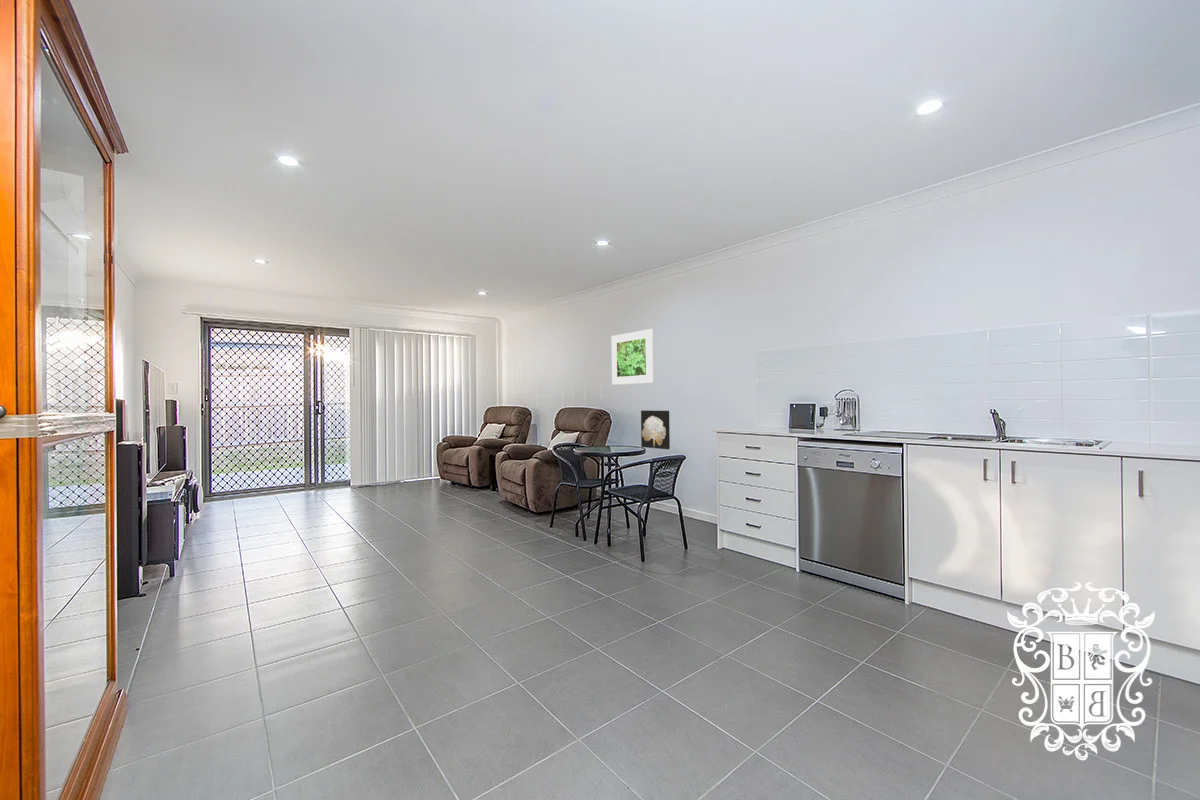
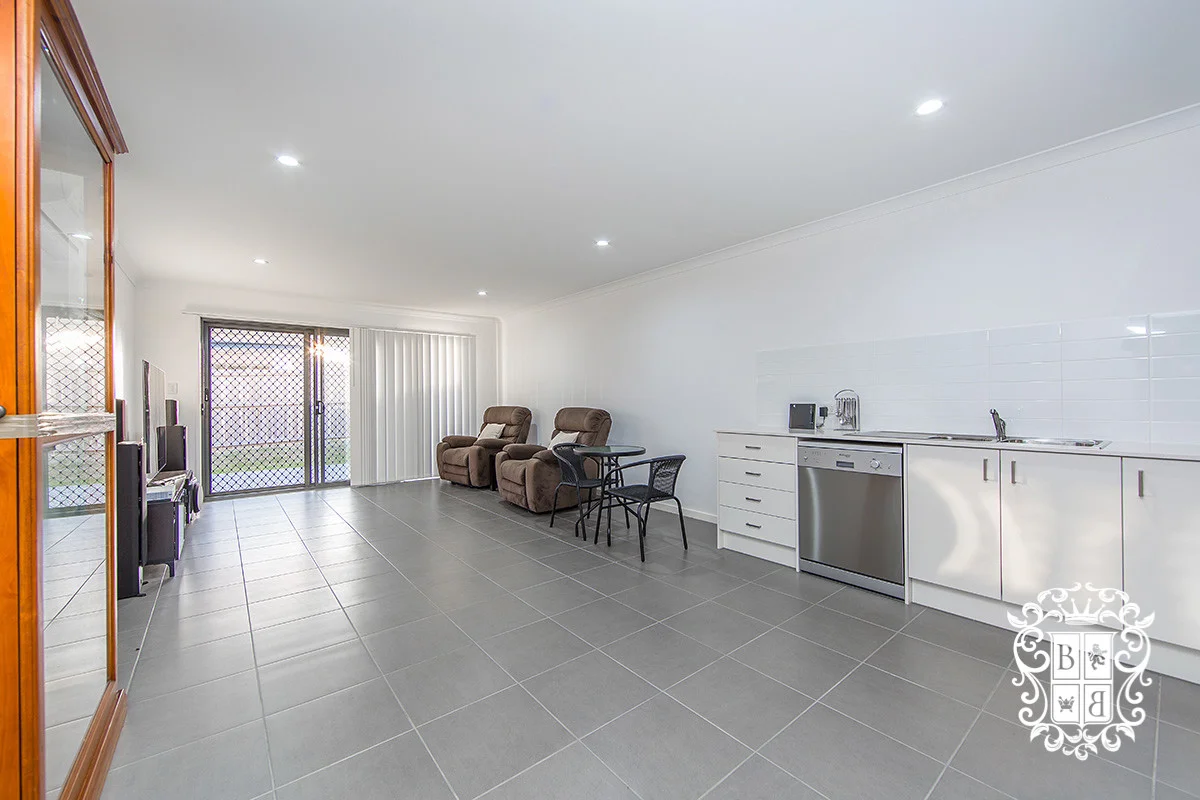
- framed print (631, 358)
- wall art (655, 429)
